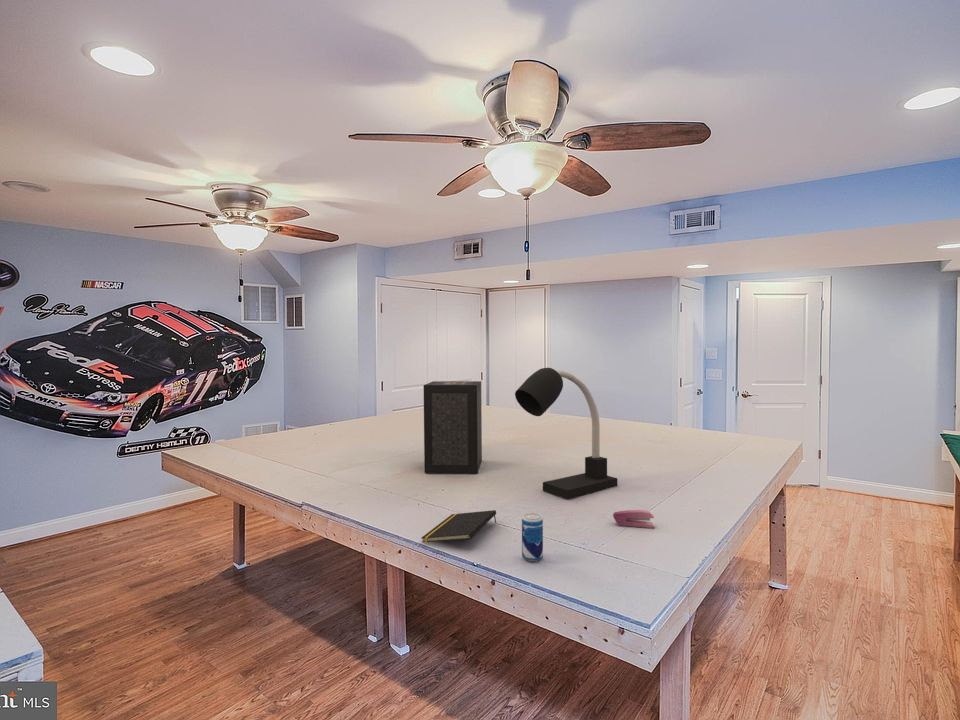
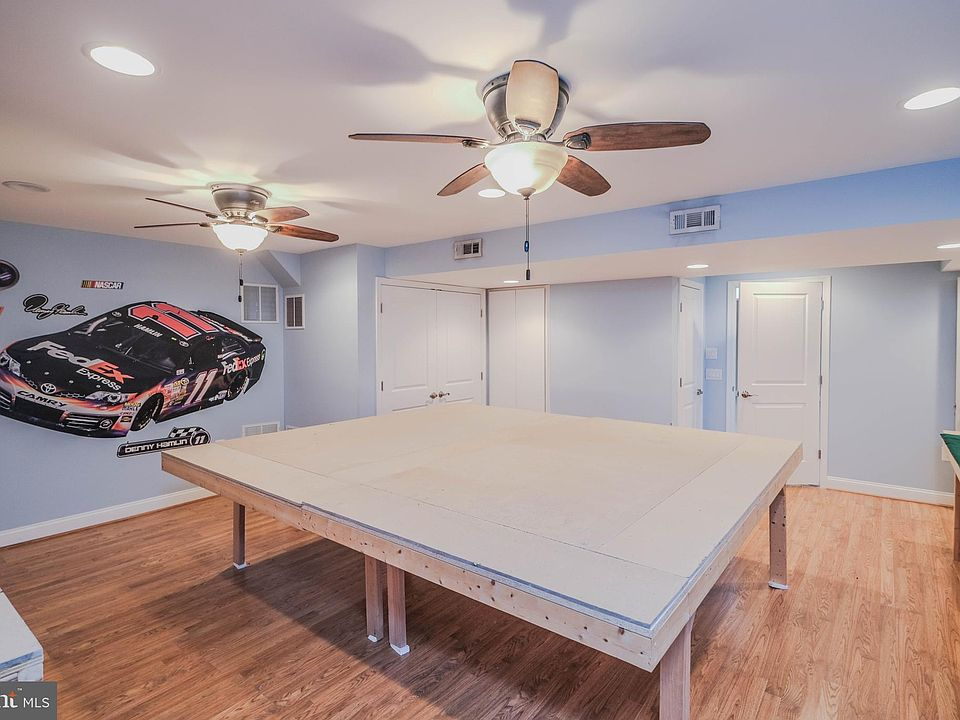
- notepad (460, 525)
- stapler (633, 517)
- speaker (454, 424)
- desk lamp (592, 429)
- beverage can (532, 536)
